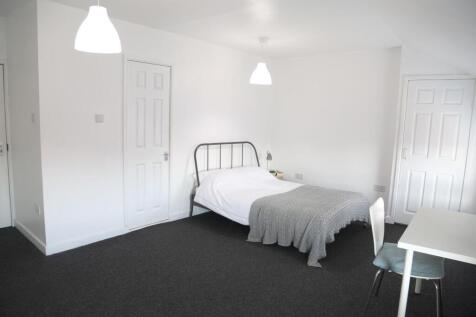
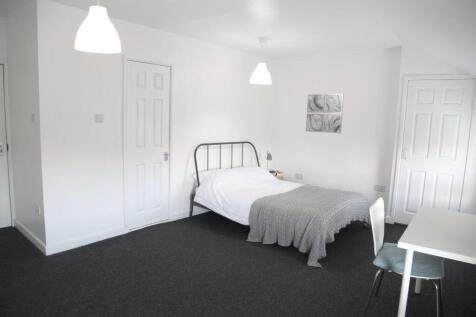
+ wall art (323, 112)
